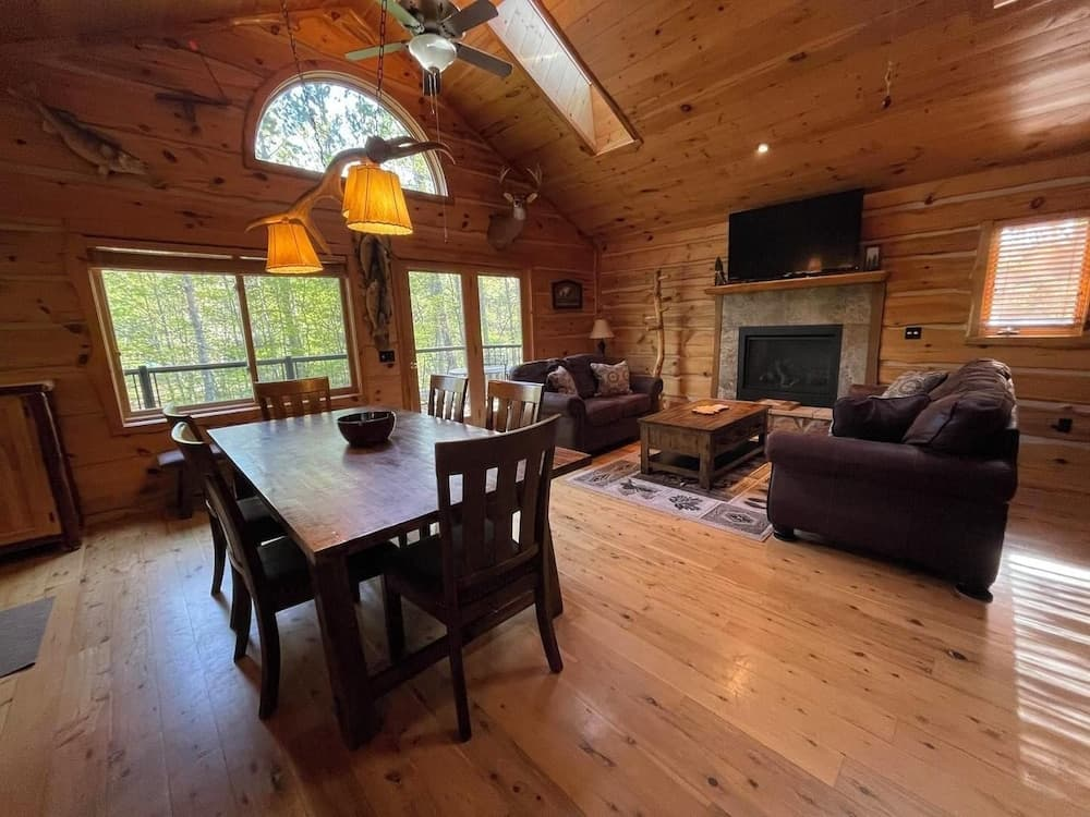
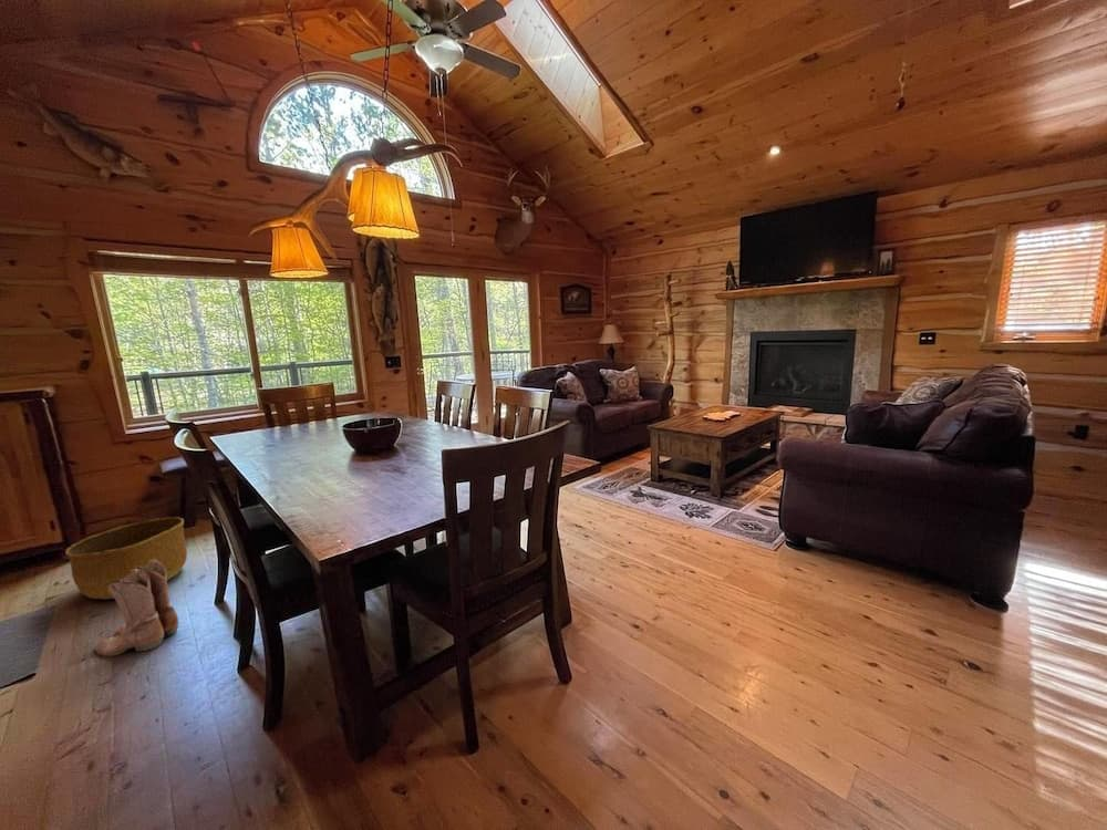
+ boots (131, 604)
+ basket (134, 557)
